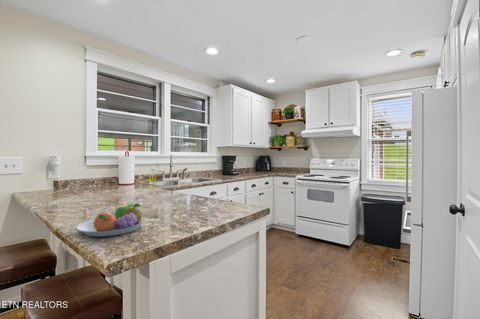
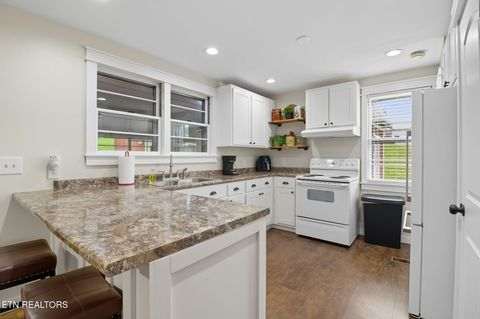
- fruit bowl (115, 216)
